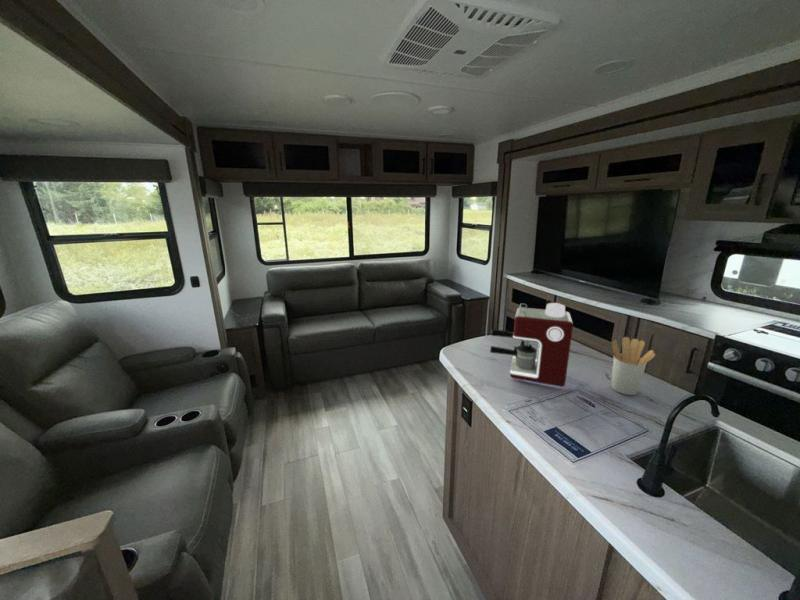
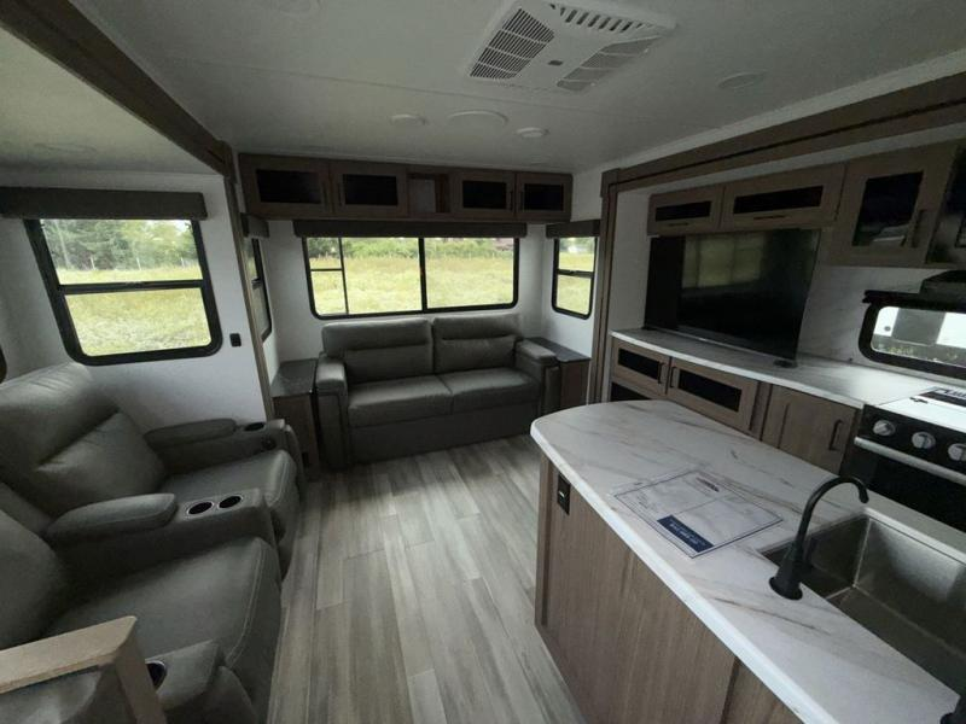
- coffee maker (527, 338)
- utensil holder (628, 364)
